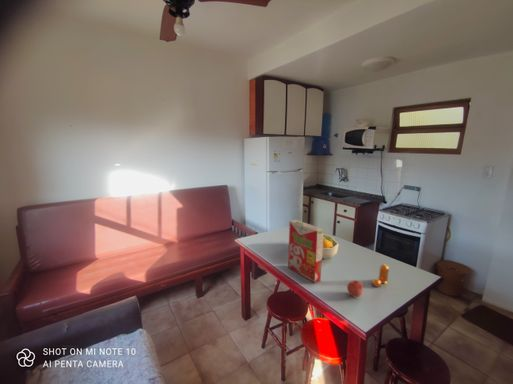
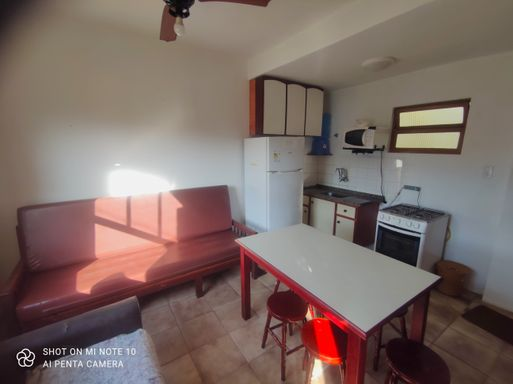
- pepper shaker (380, 274)
- fruit bowl (323, 242)
- apple (355, 287)
- cereal box (304, 249)
